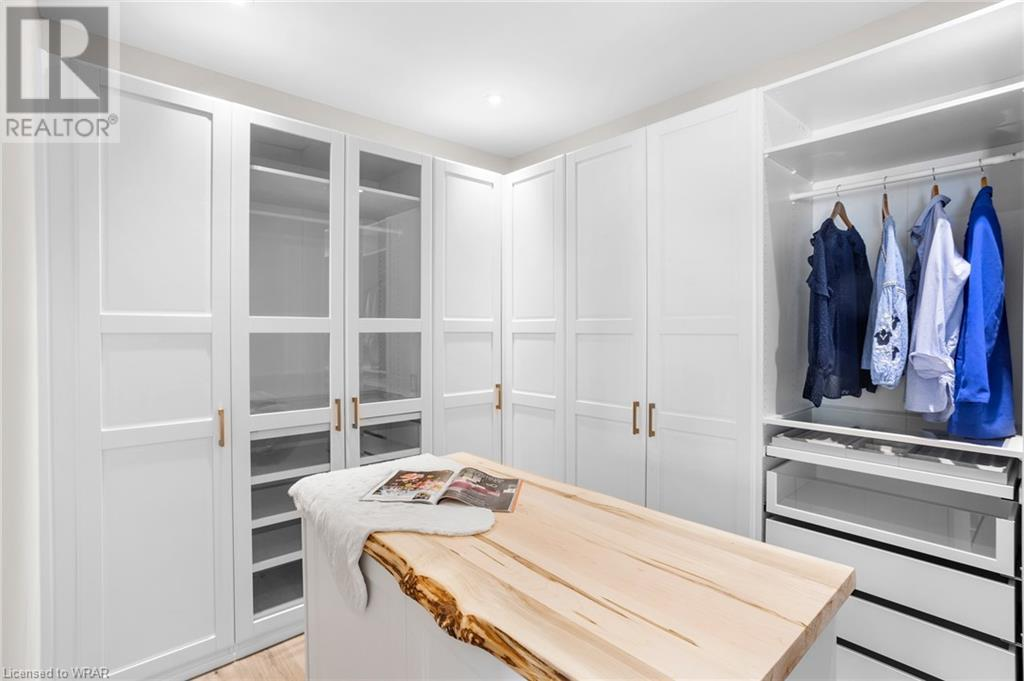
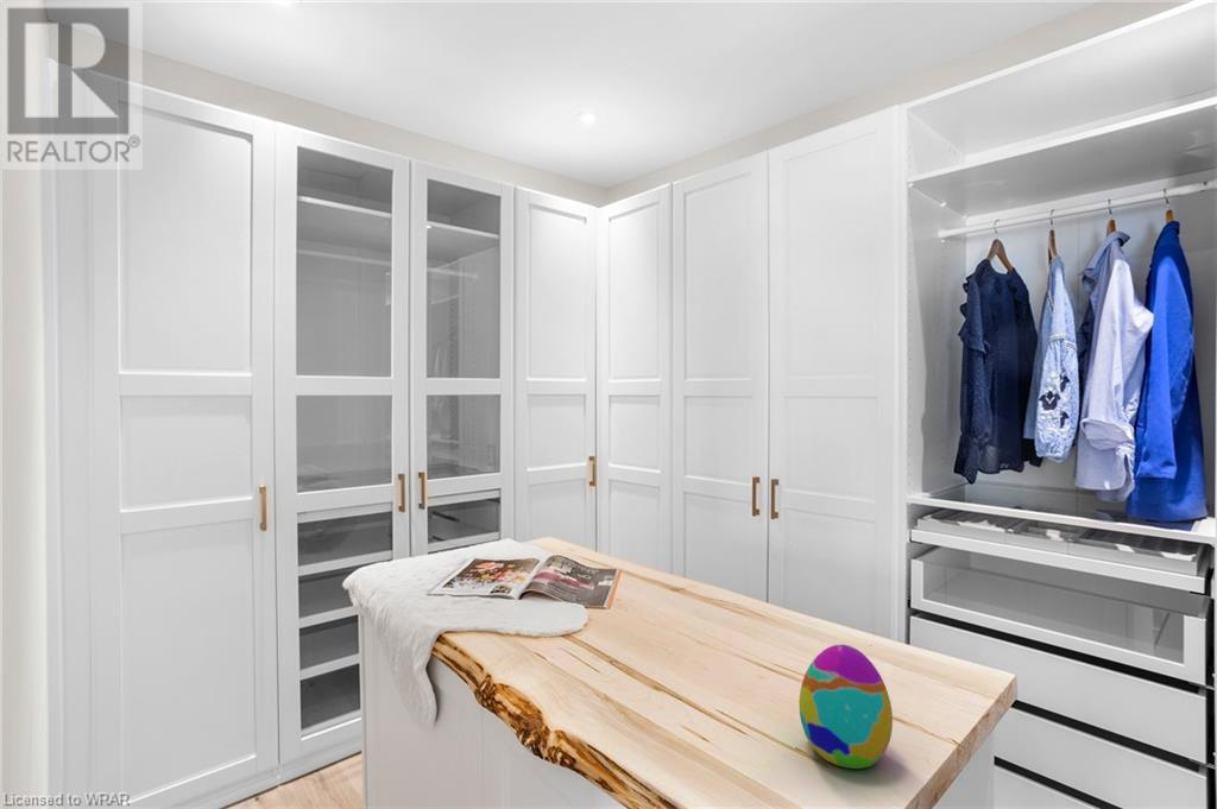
+ decorative egg (844, 699)
